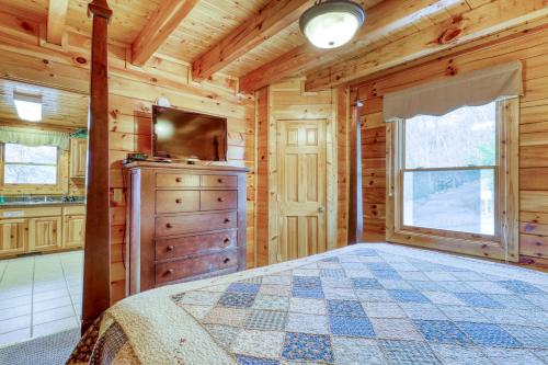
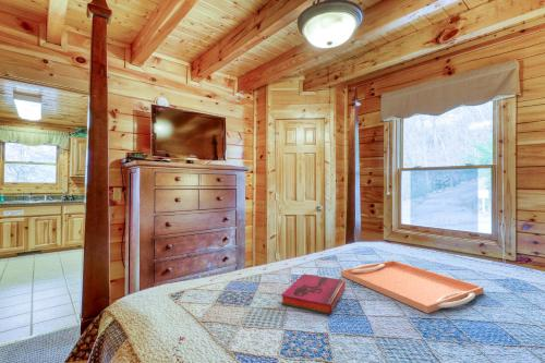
+ serving tray (405, 280)
+ hardback book (315, 291)
